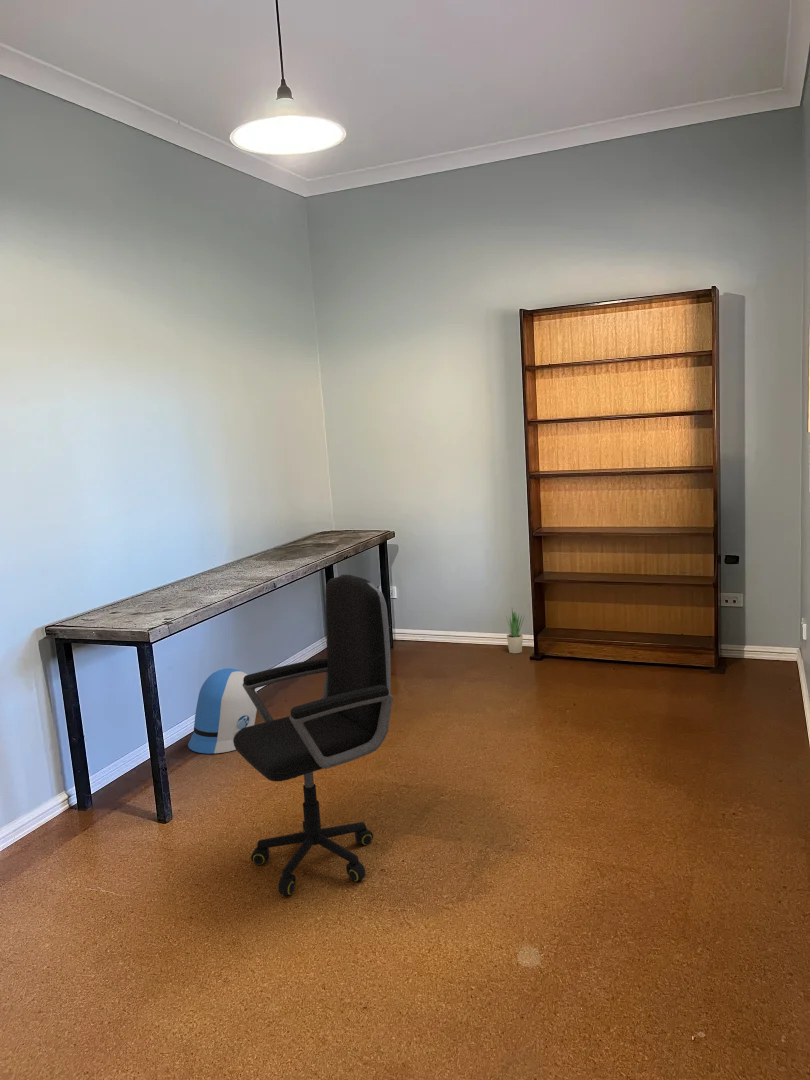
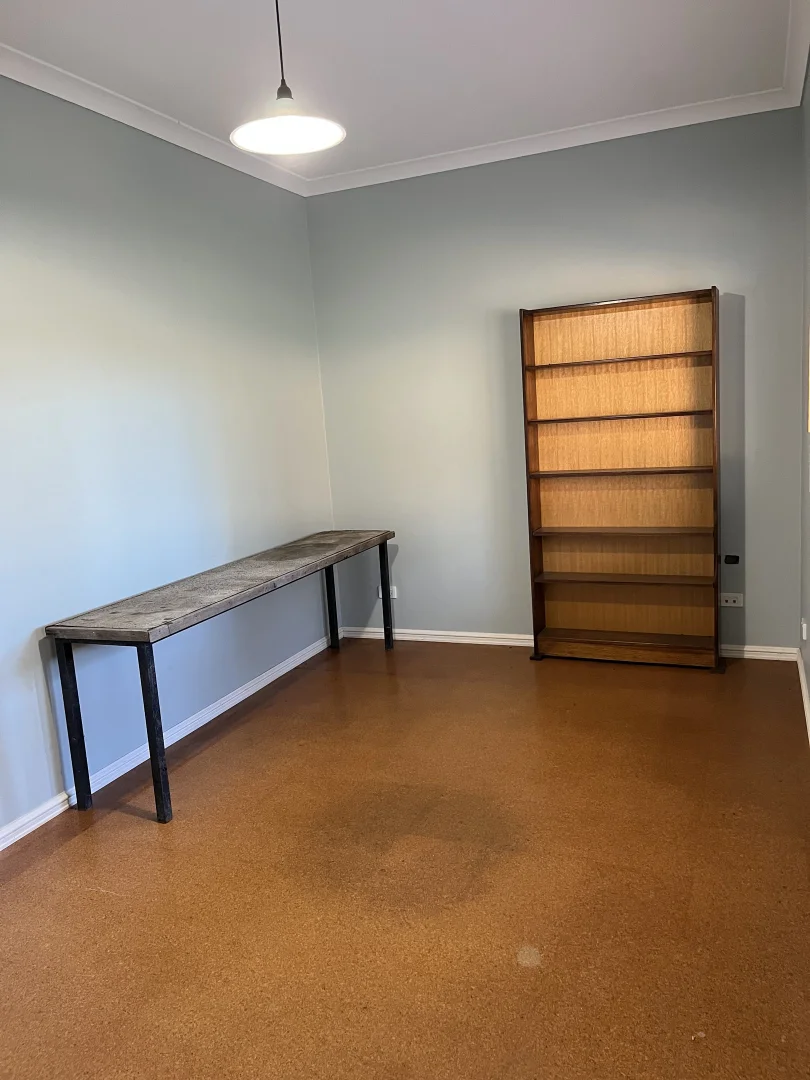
- sun visor (221, 705)
- potted plant (515, 629)
- office chair (315, 724)
